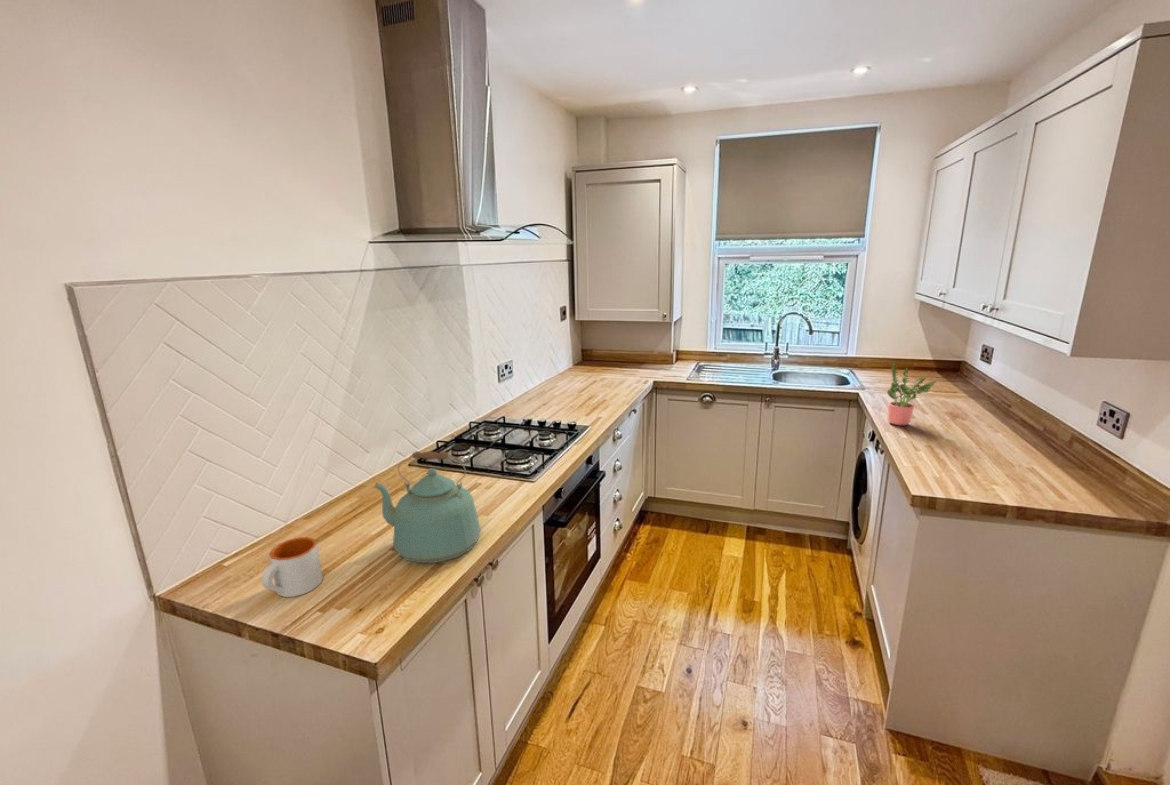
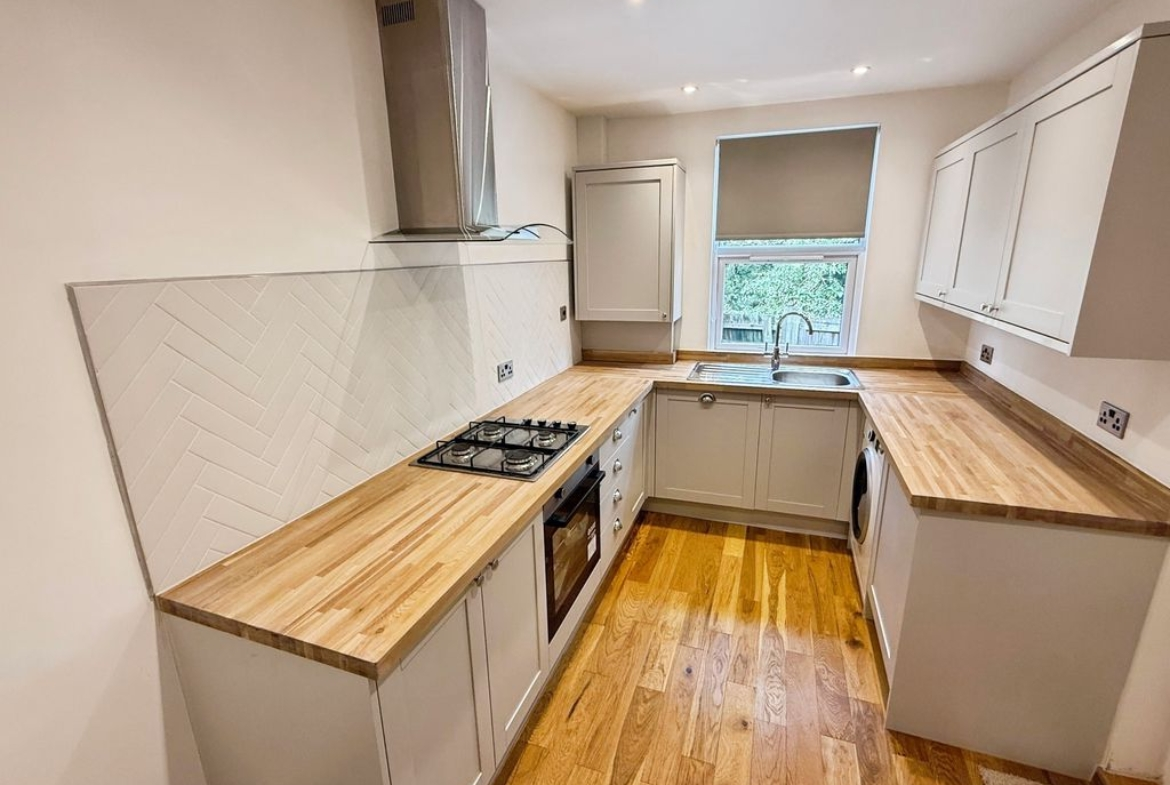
- potted plant (908, 393)
- mug (290, 569)
- kettle (425, 498)
